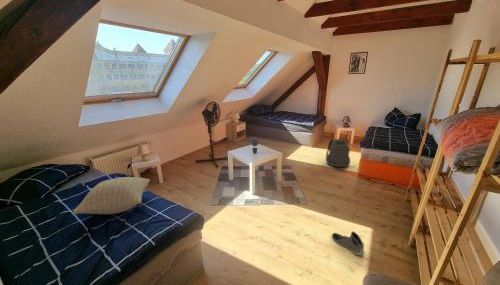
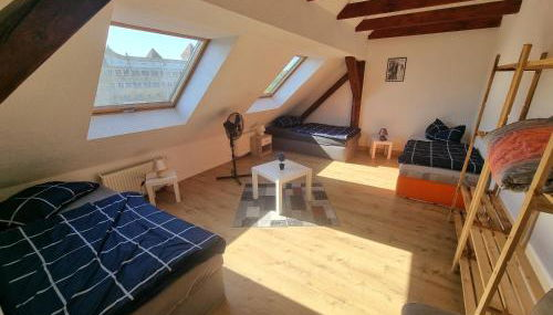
- backpack (338, 151)
- pillow (116, 194)
- sneaker (348, 237)
